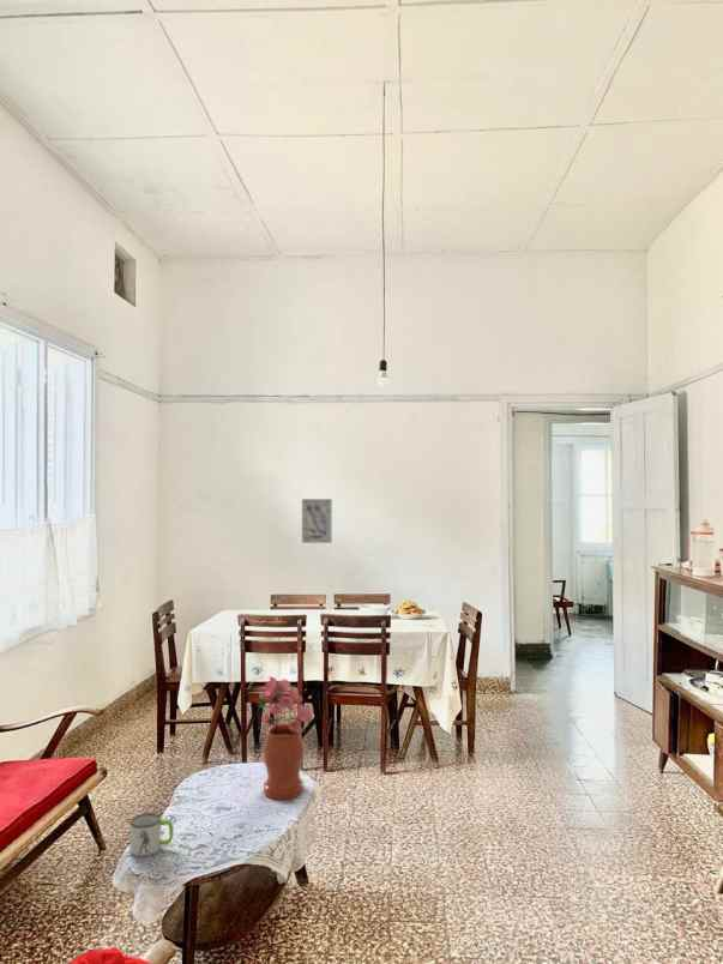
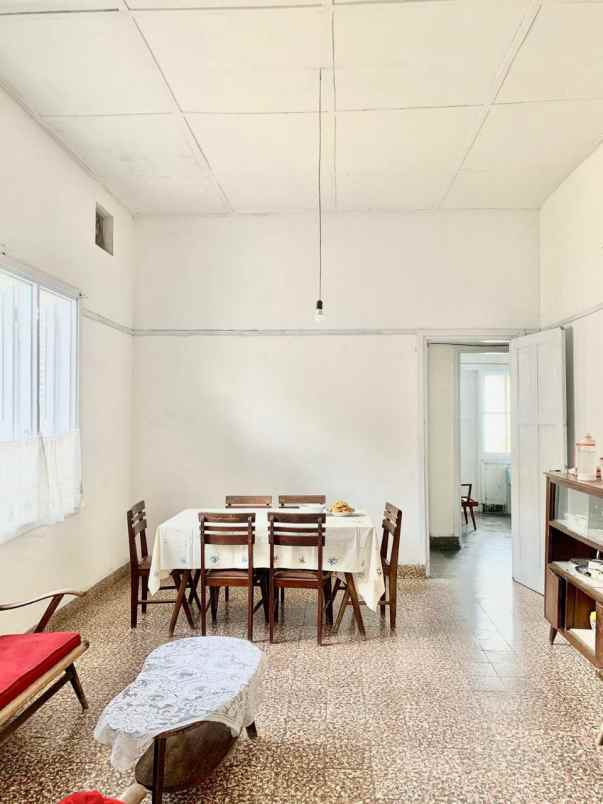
- mug (151, 833)
- wall art (317, 520)
- potted flower (282, 733)
